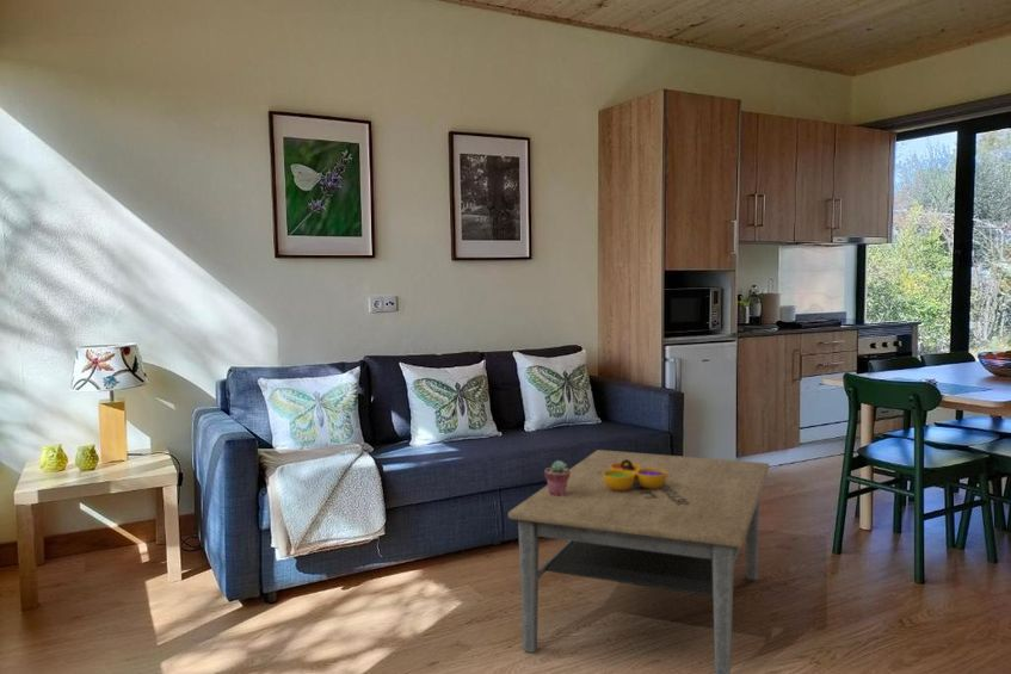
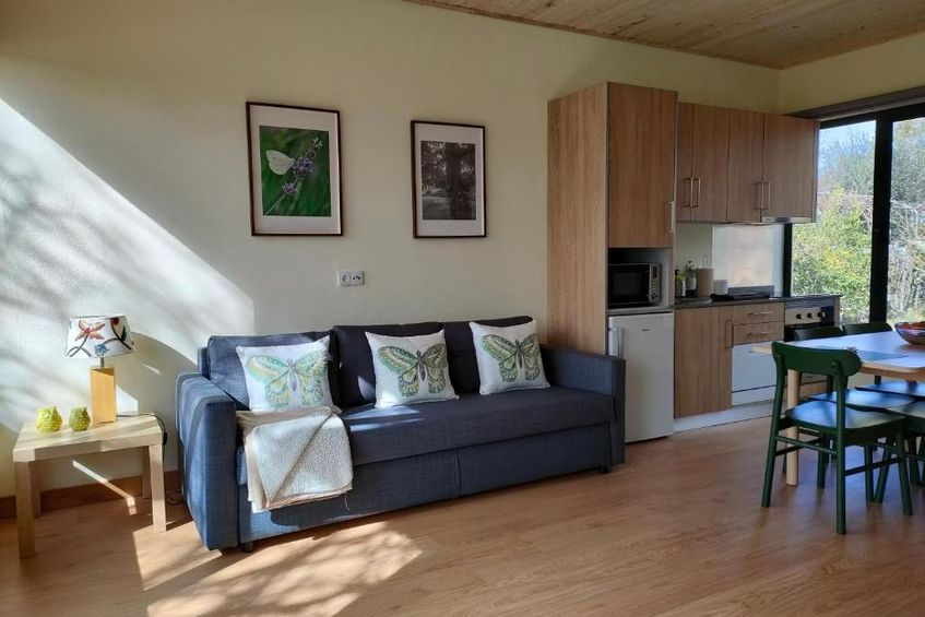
- coffee table (653, 546)
- decorative bowl (629, 470)
- potted succulent (557, 476)
